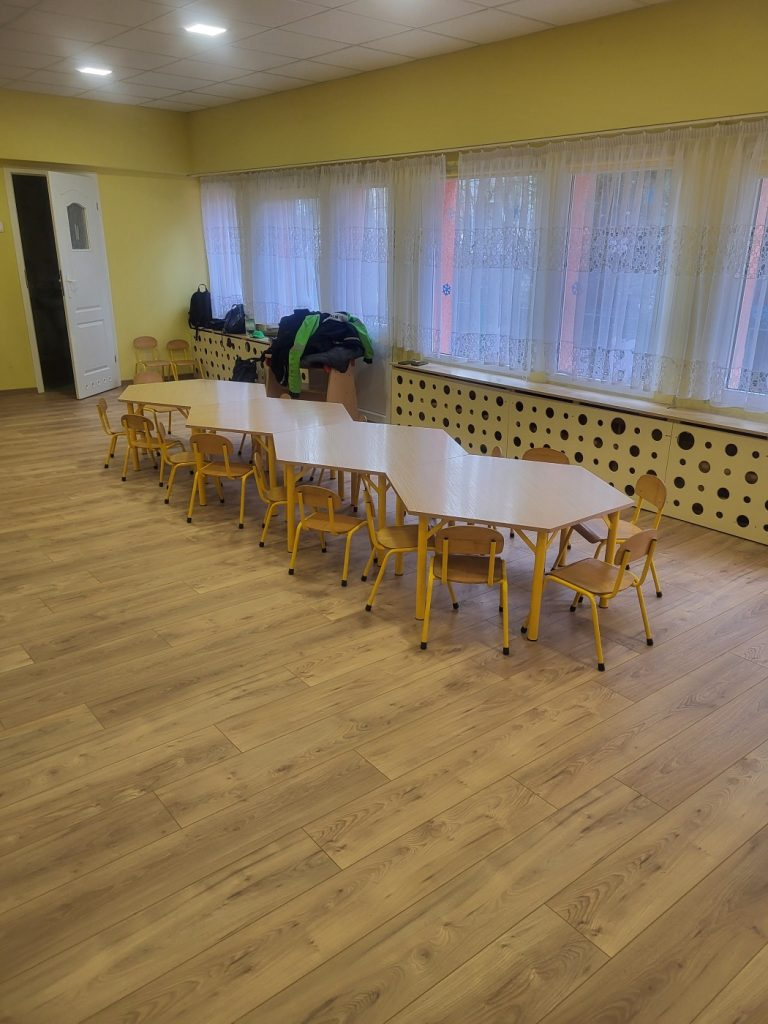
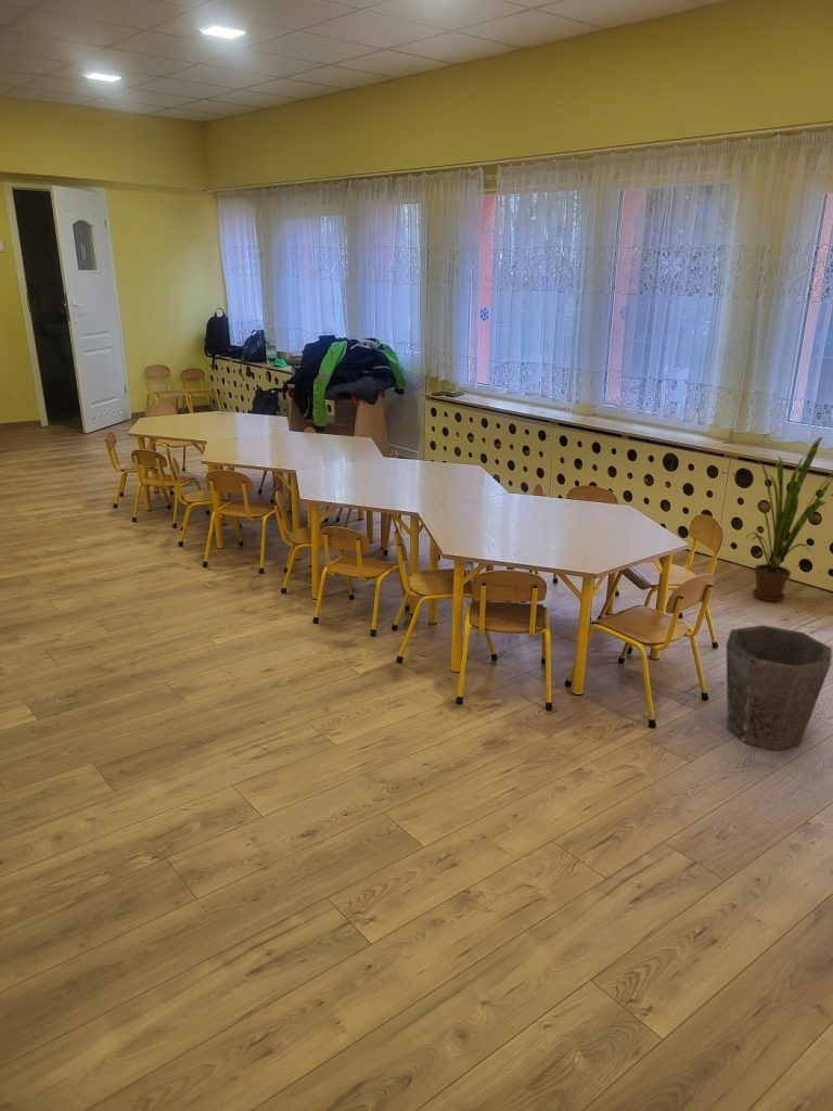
+ house plant (781, 520)
+ waste bin (771, 689)
